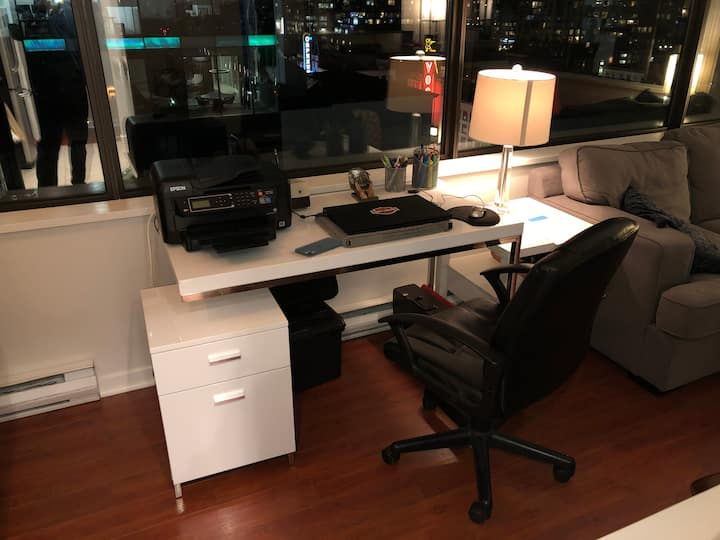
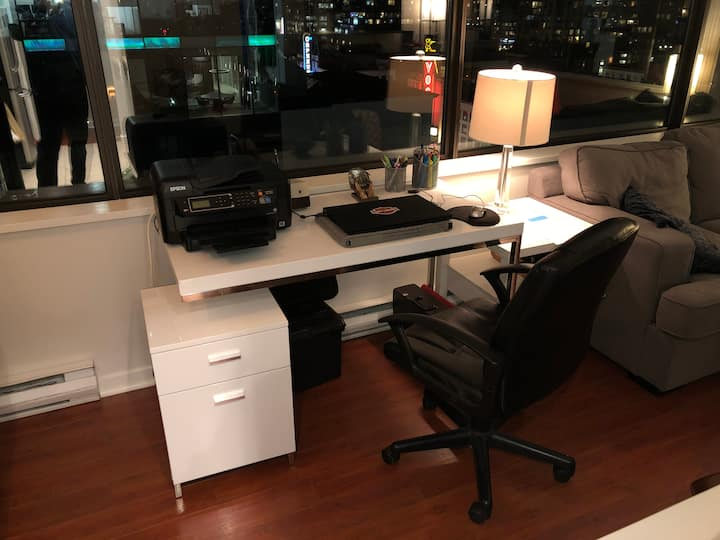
- smartphone (319, 246)
